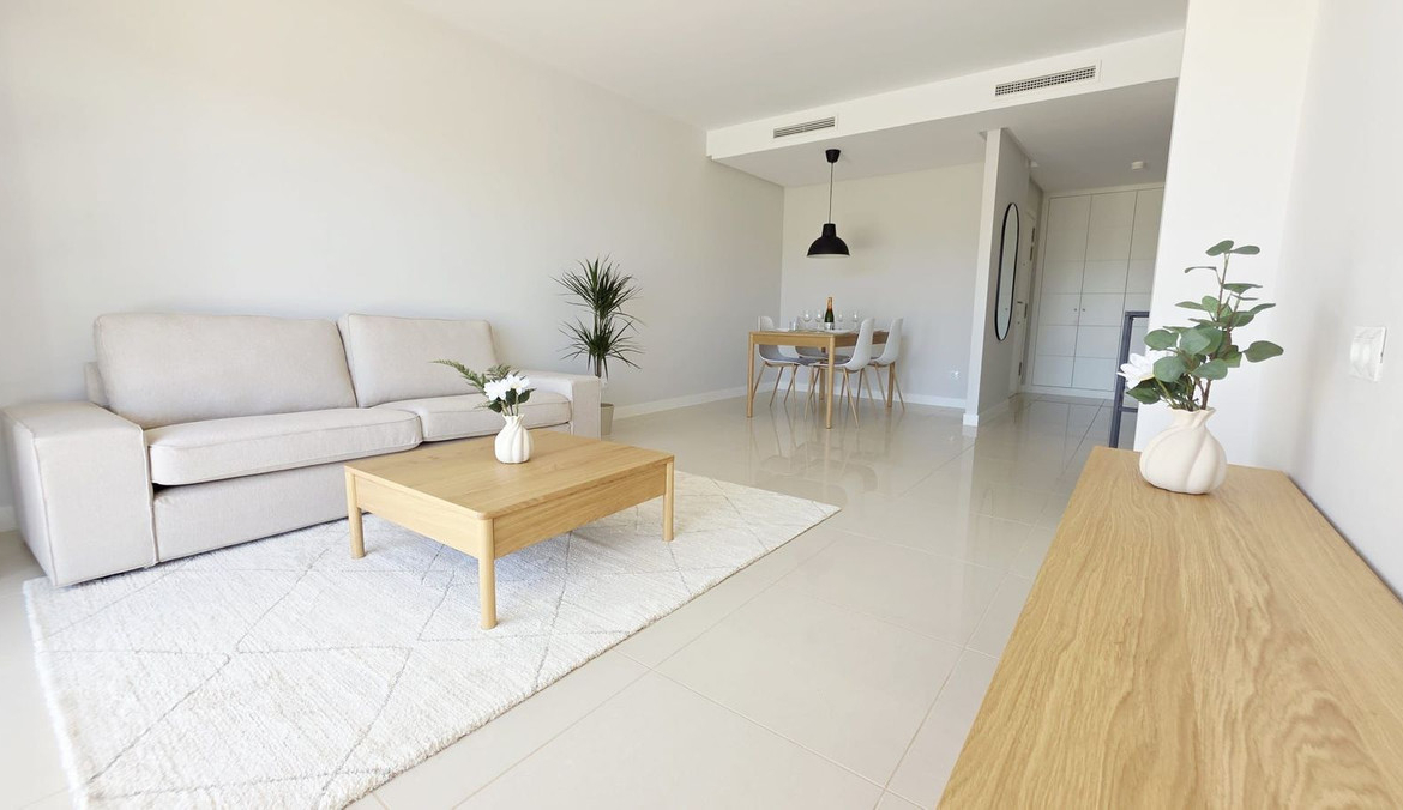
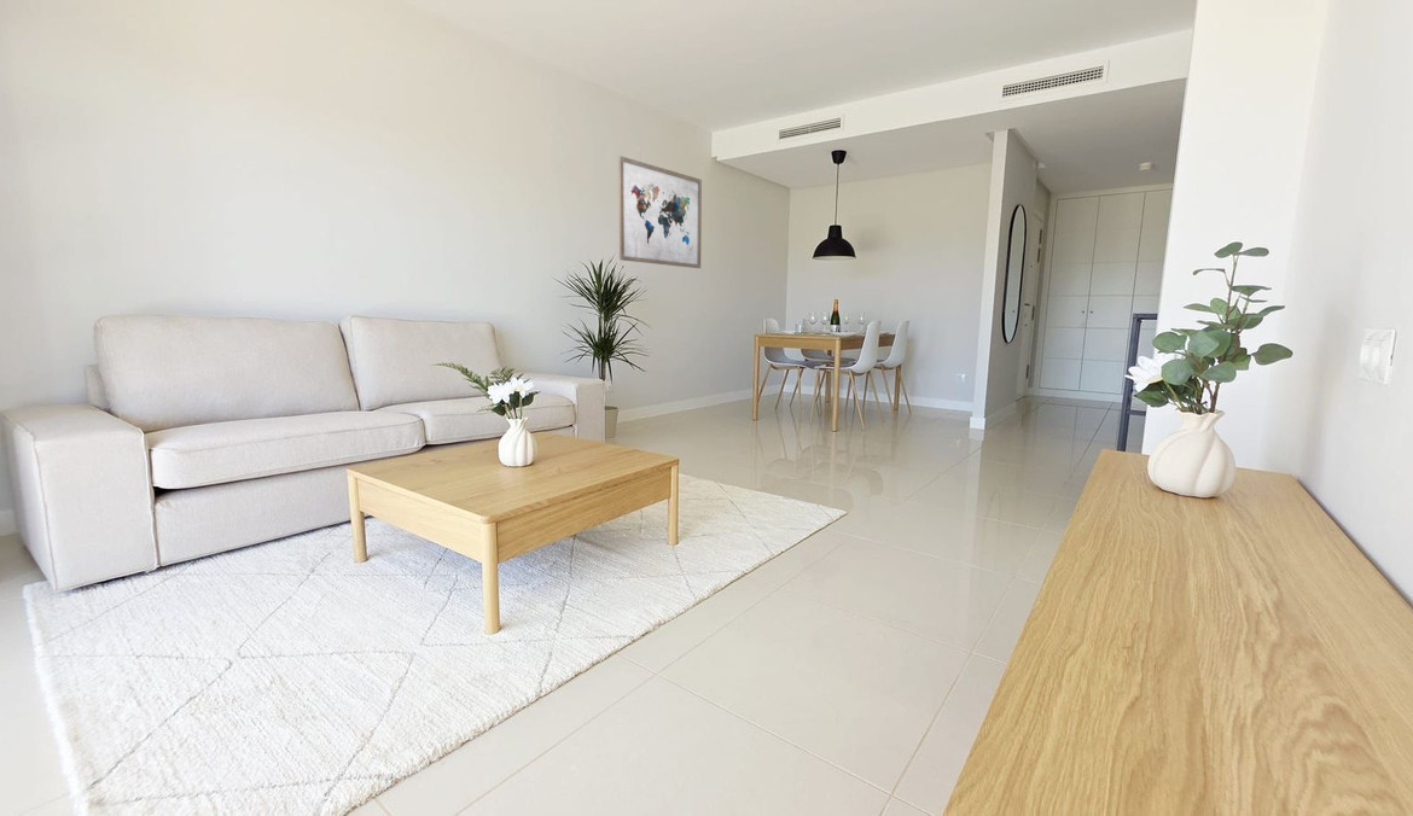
+ wall art (663, 216)
